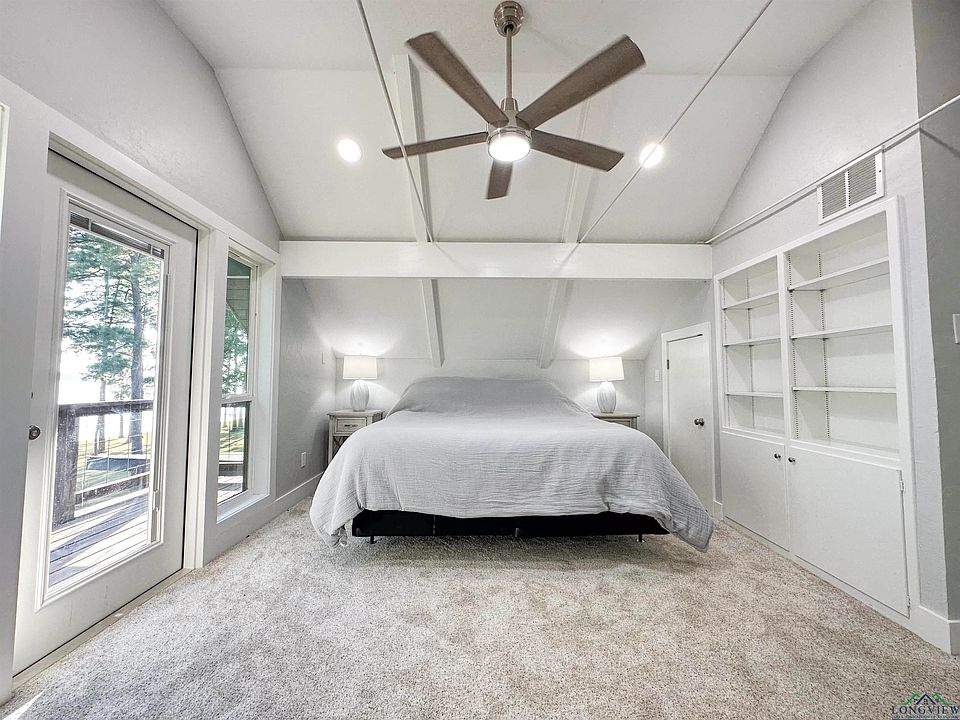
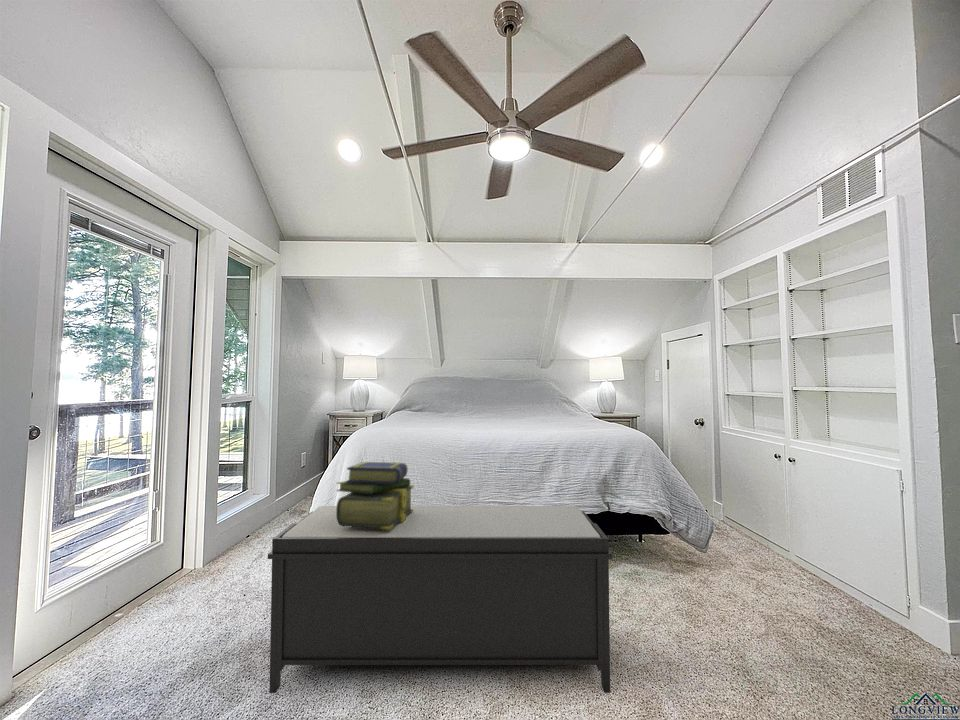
+ stack of books (376, 489)
+ bench (444, 587)
